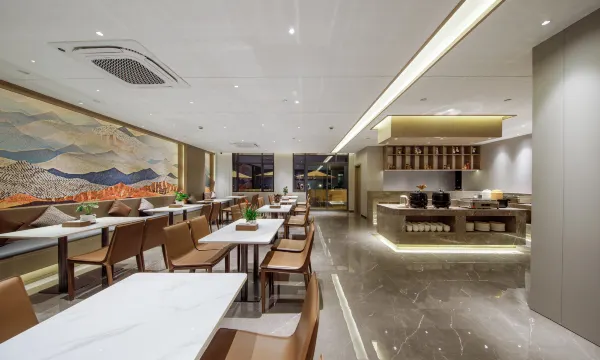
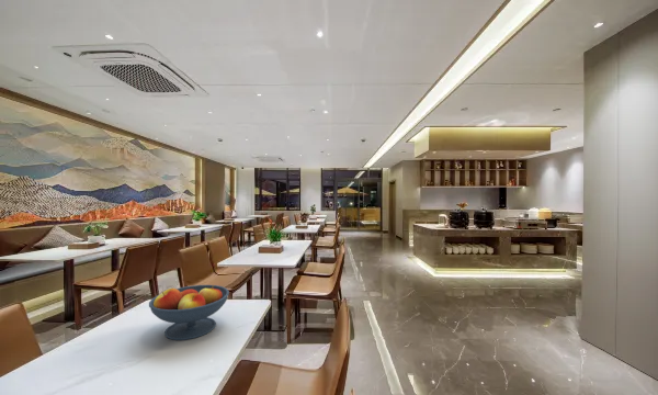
+ fruit bowl (191, 306)
